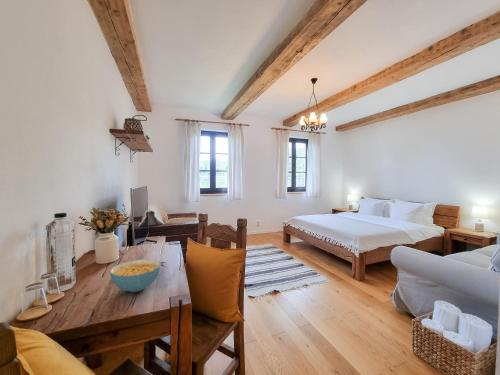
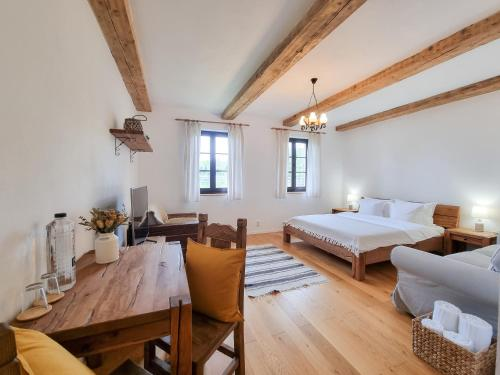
- cereal bowl (136, 278)
